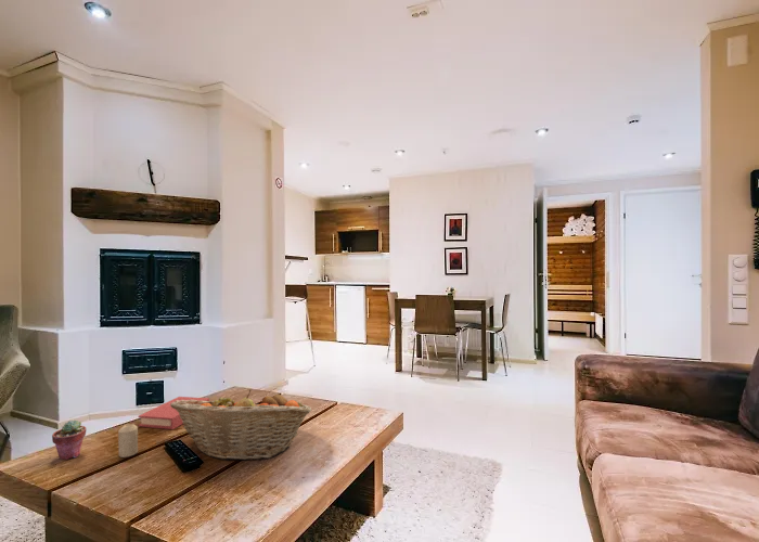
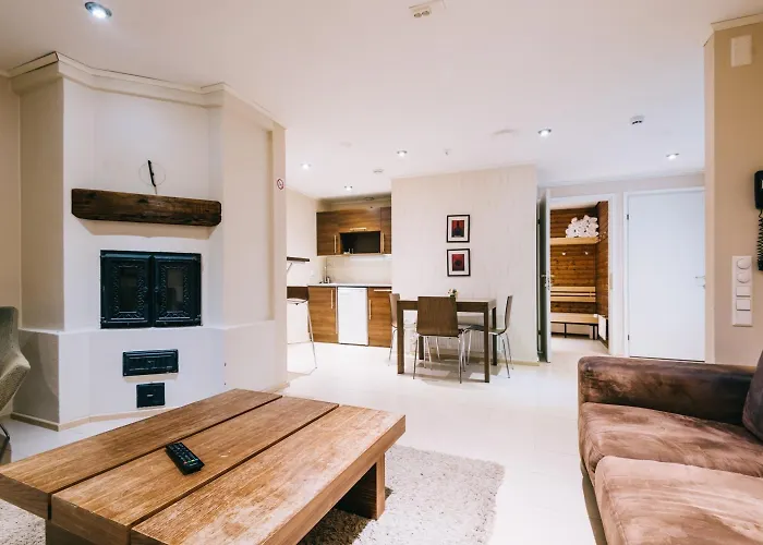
- potted succulent (69, 438)
- book (176, 411)
- fruit basket (243, 416)
- candle (128, 439)
